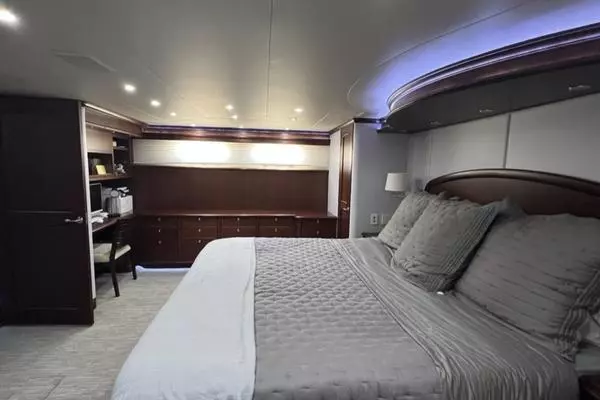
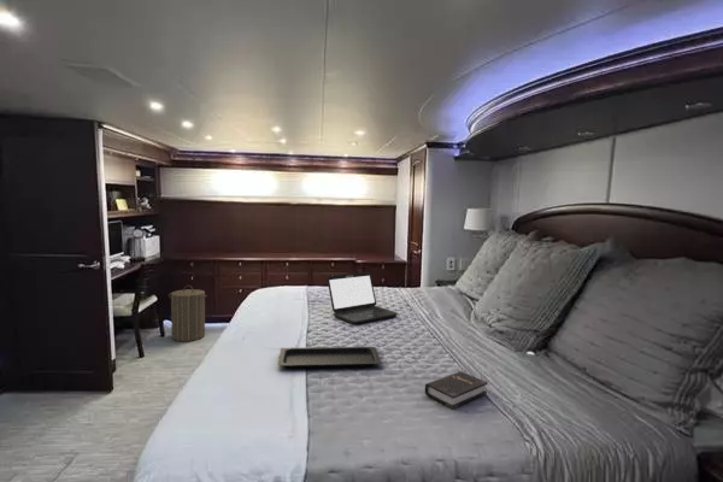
+ hardback book (455, 388)
+ laptop (362, 295)
+ laundry hamper (188, 311)
+ serving tray (329, 357)
